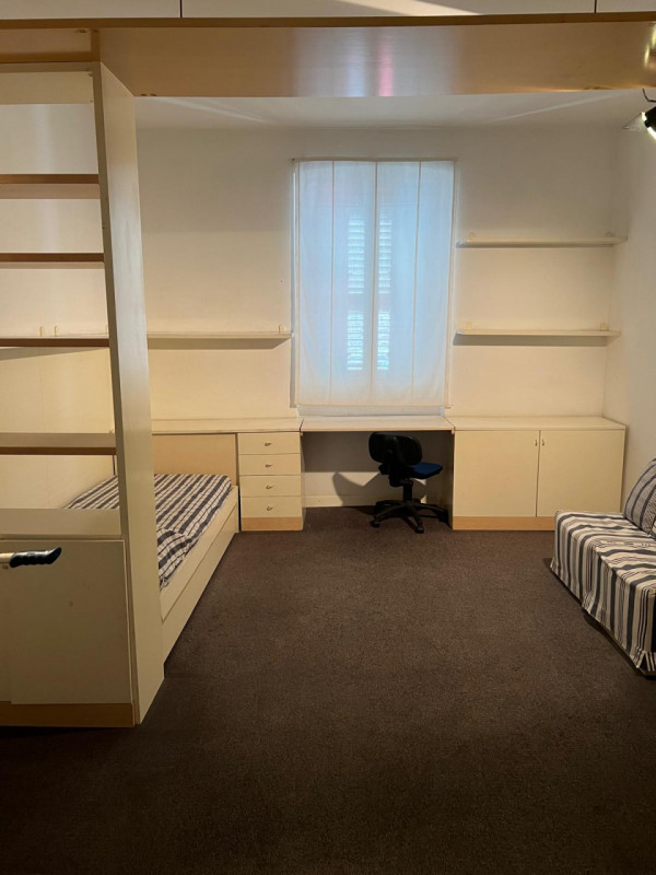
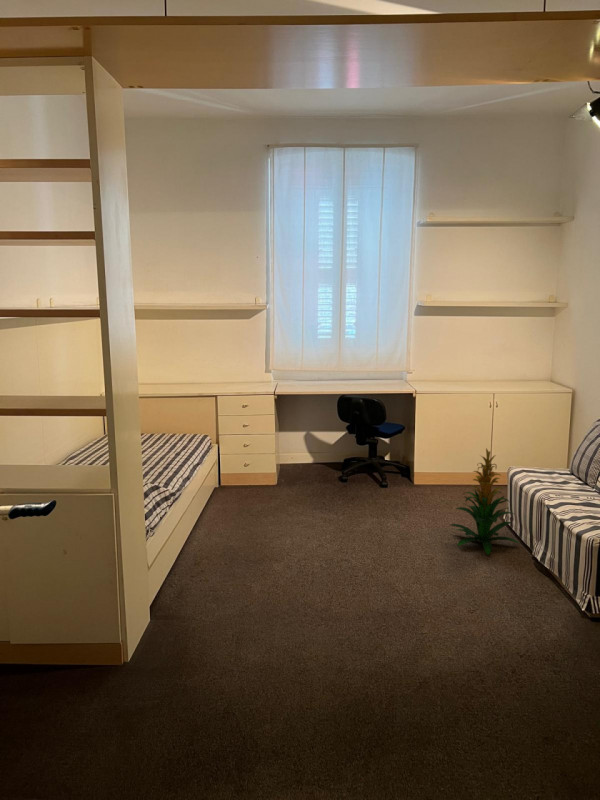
+ indoor plant (486, 496)
